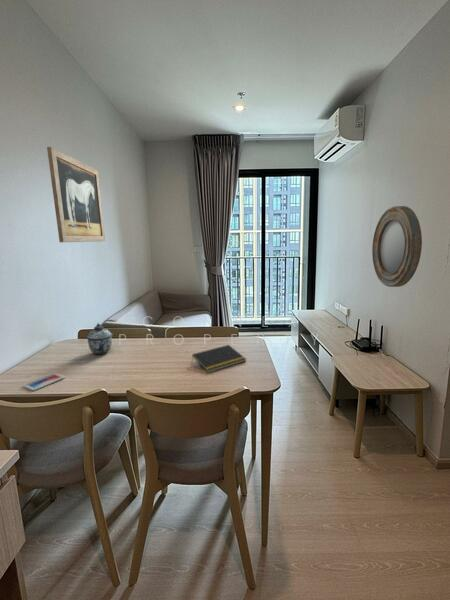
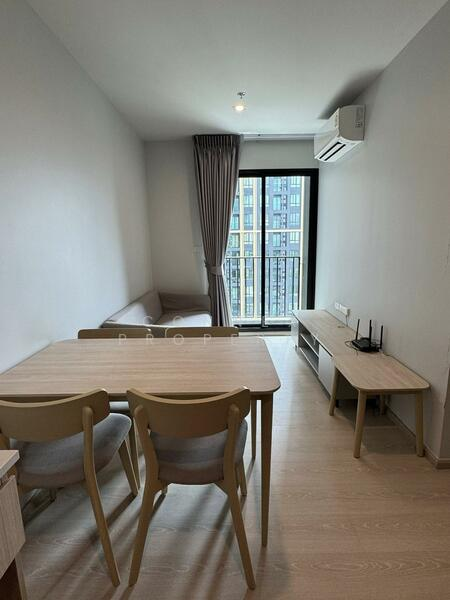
- home mirror (393, 247)
- wall art (81, 202)
- notepad (219, 357)
- smartphone (44, 381)
- lidded jar (99, 337)
